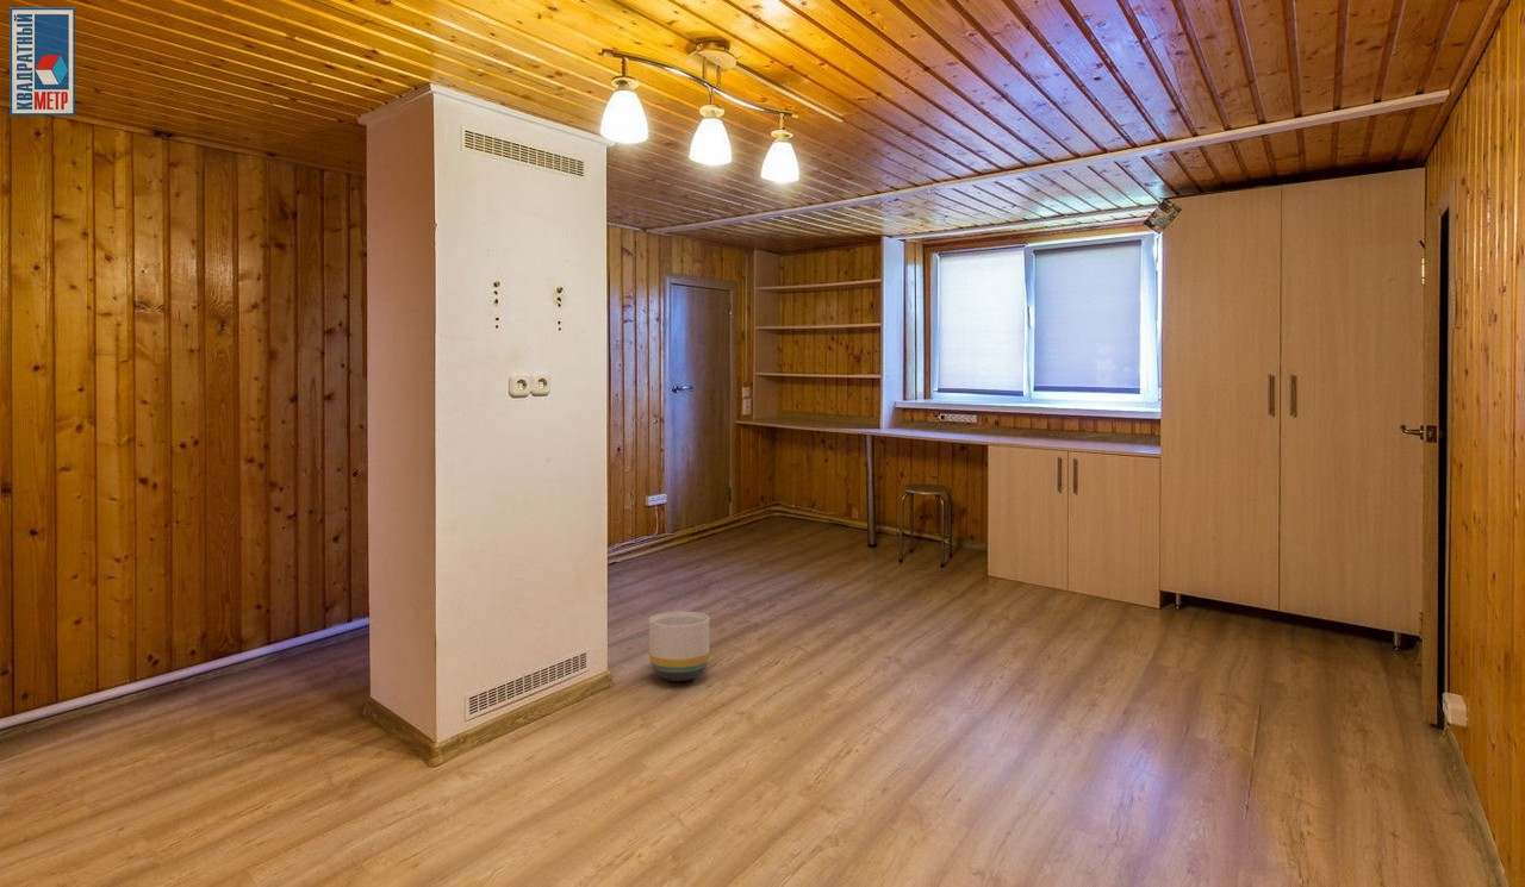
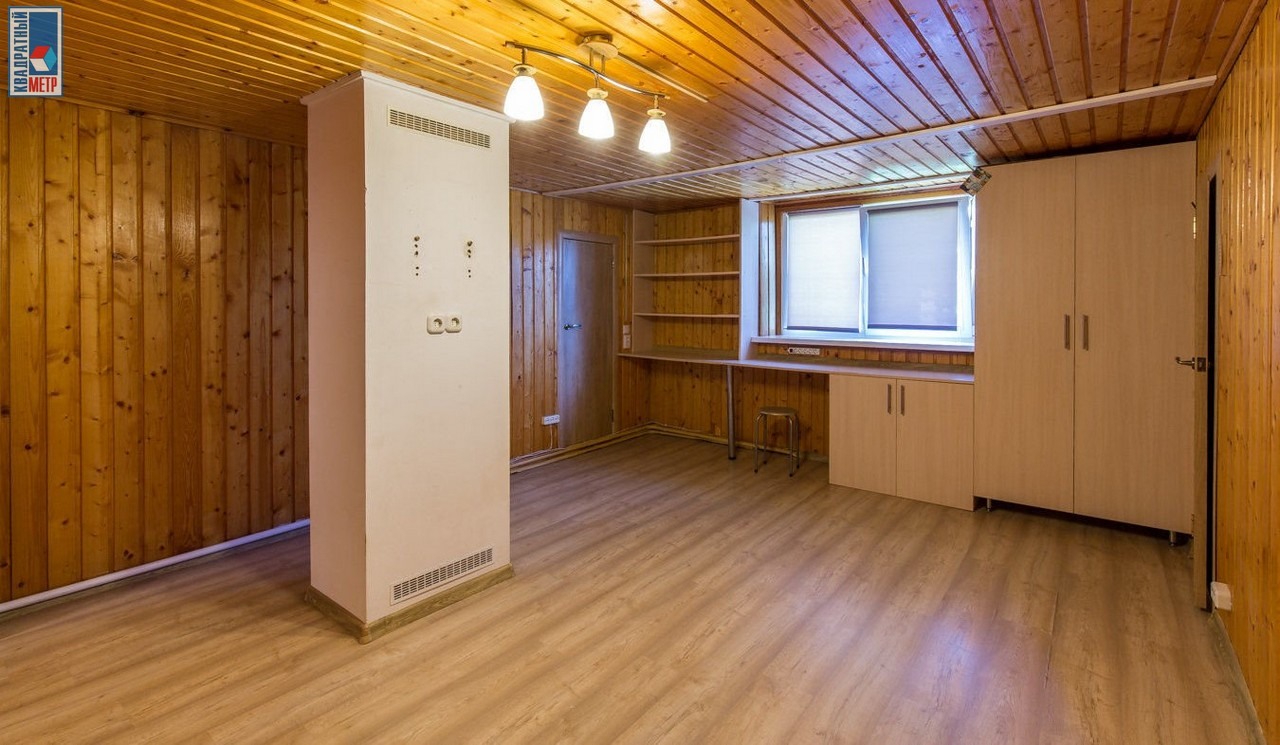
- planter (679, 648)
